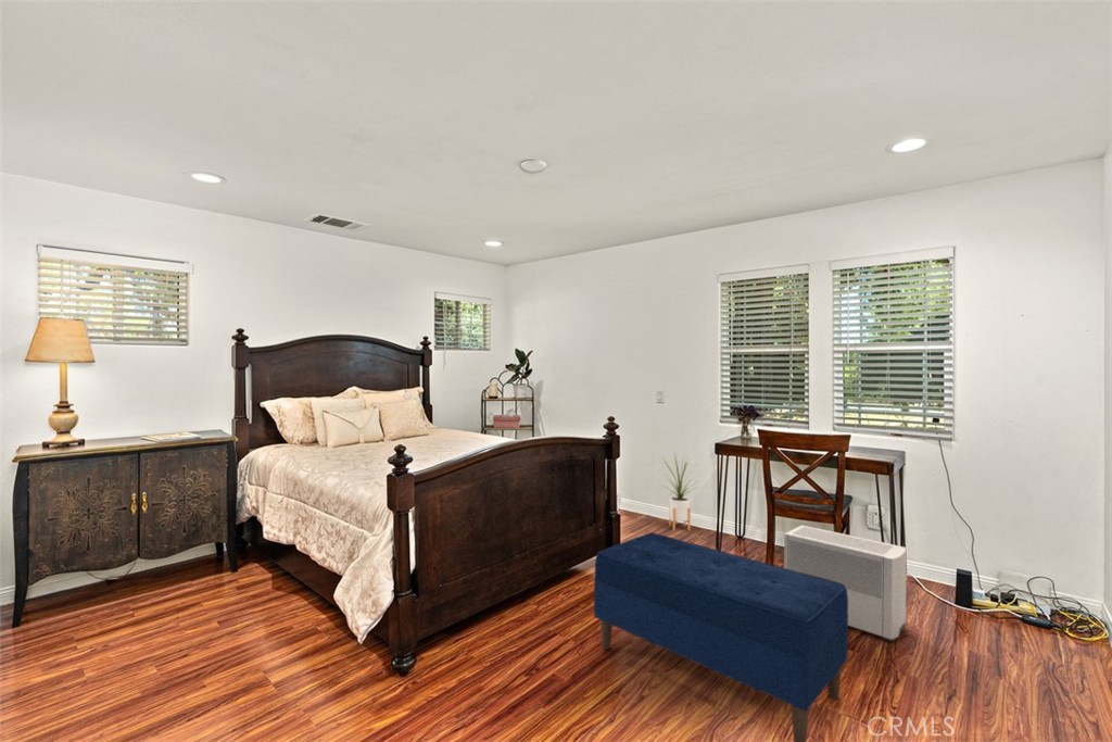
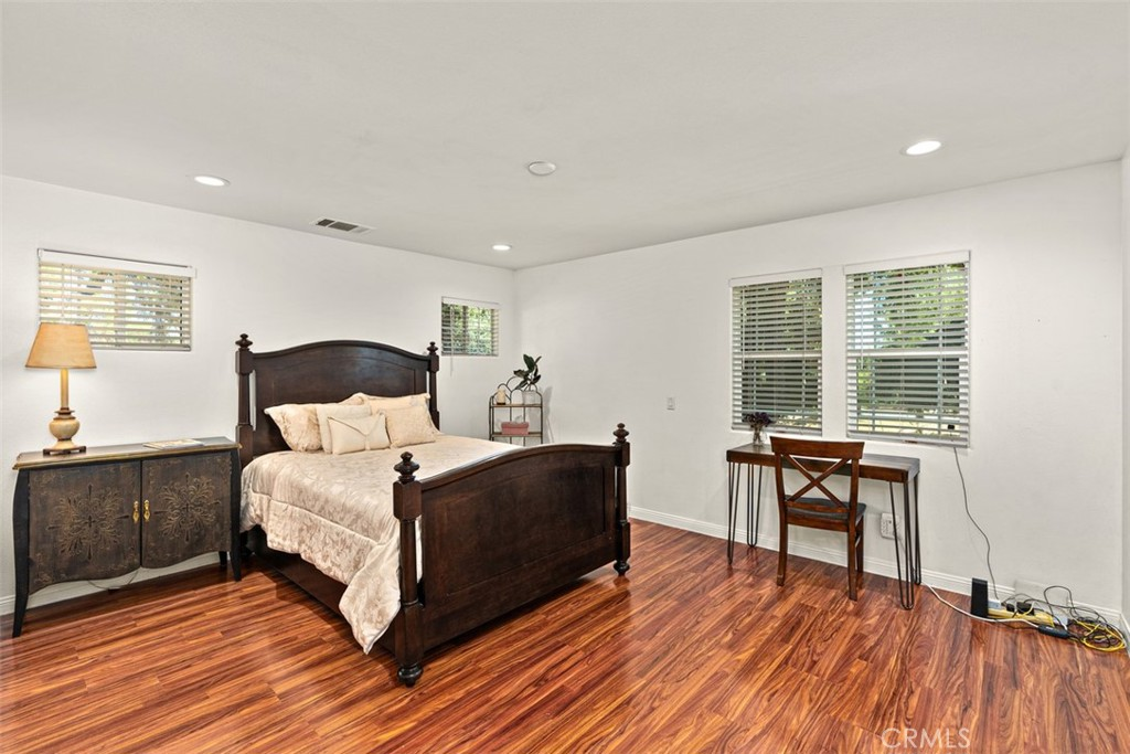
- bench (710, 618)
- house plant (680, 489)
- air purifier (843, 579)
